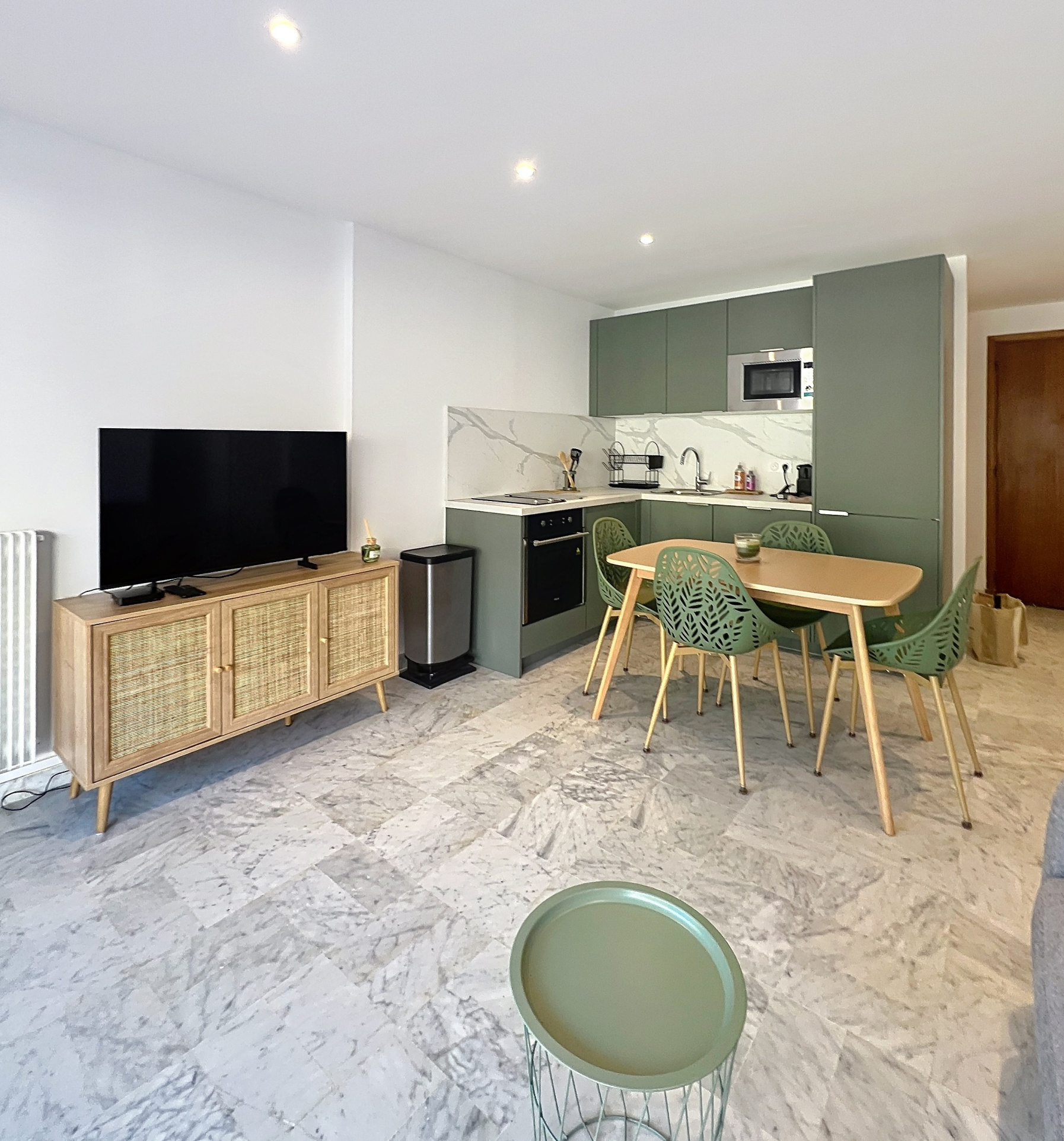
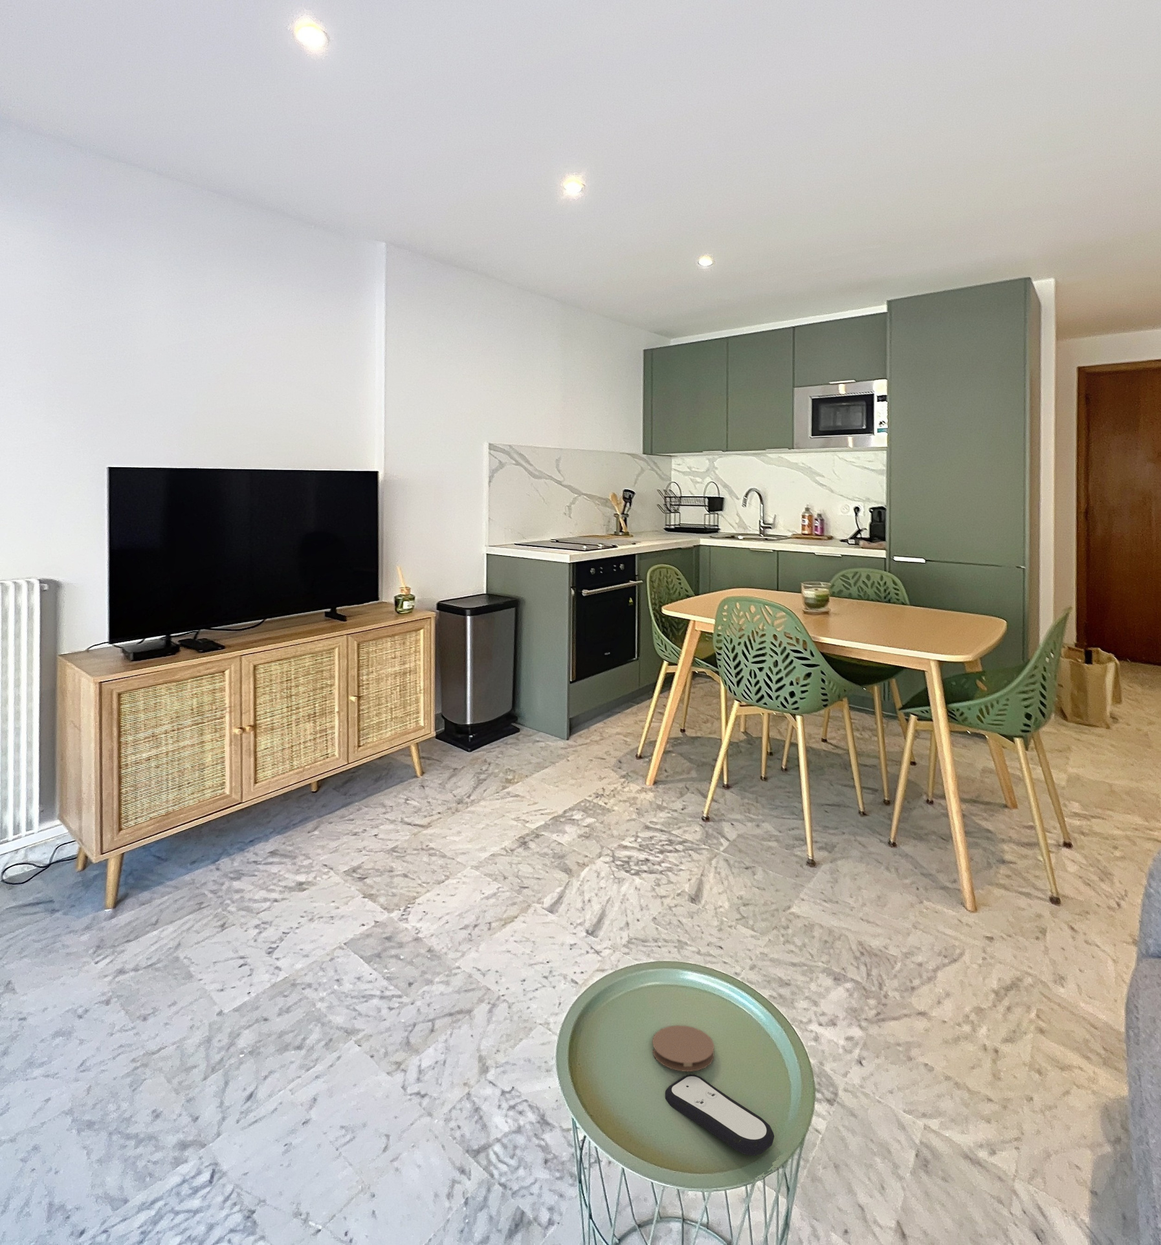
+ remote control (718, 1112)
+ coaster (683, 1048)
